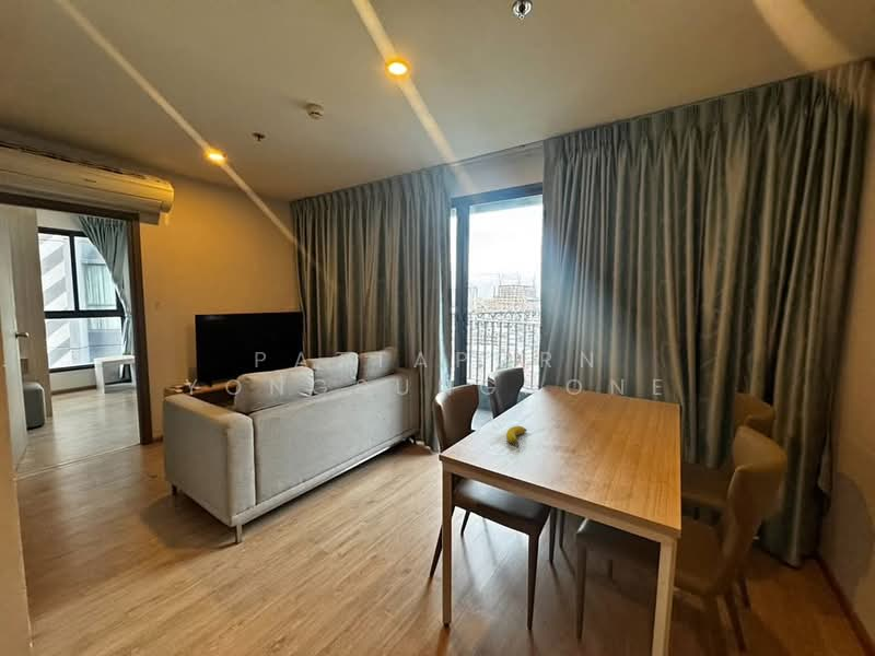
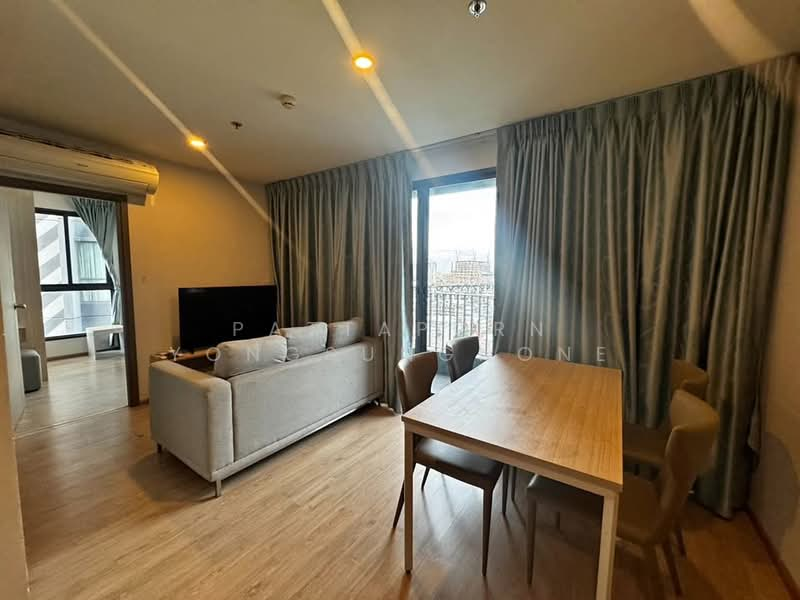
- banana (515, 434)
